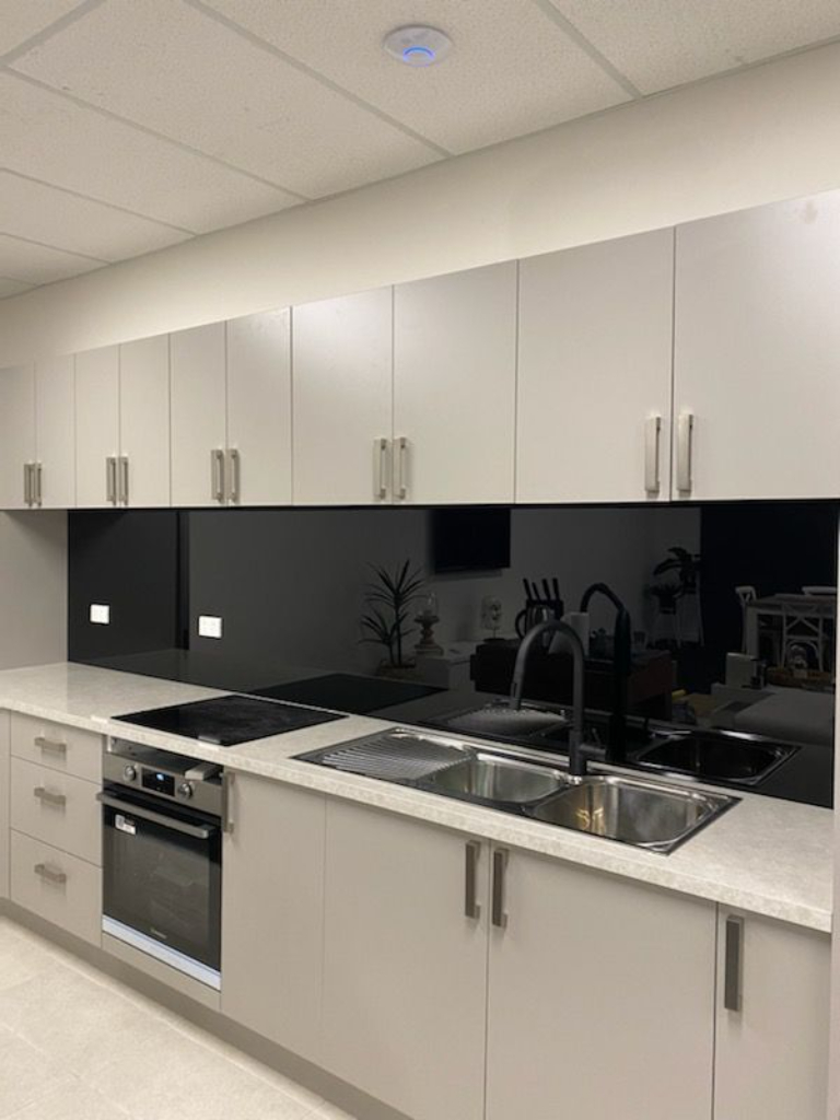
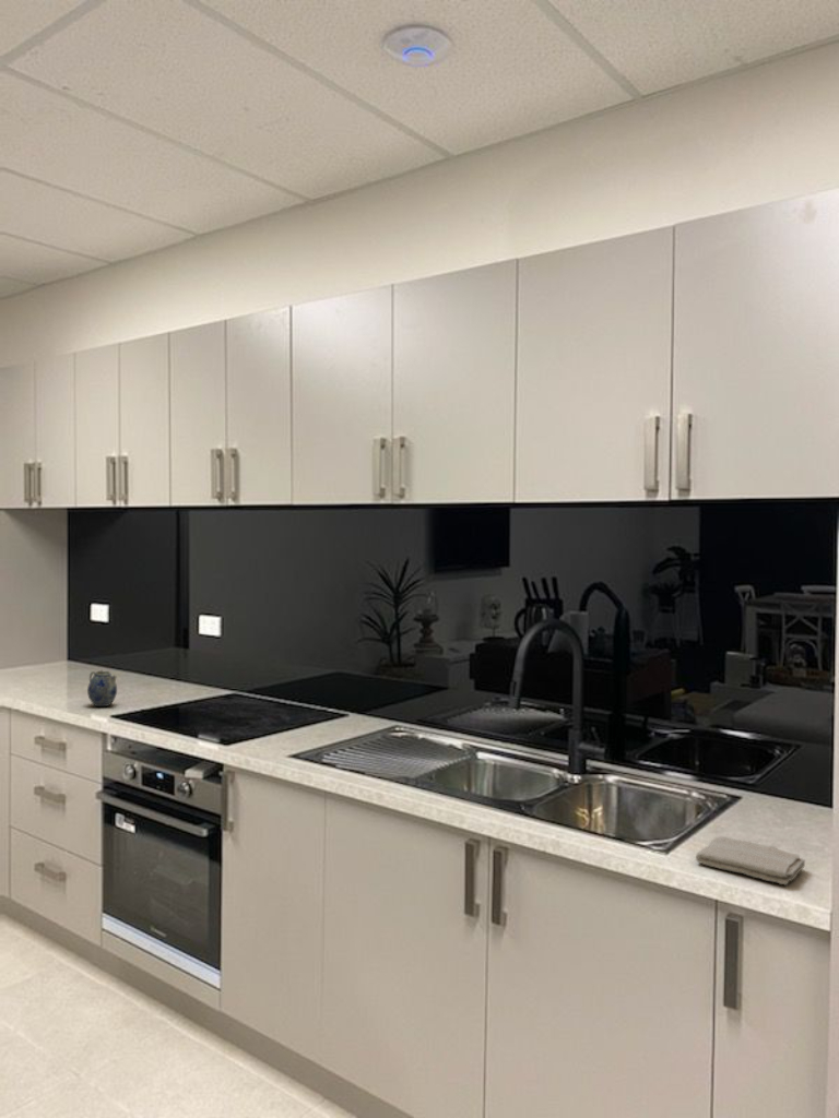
+ washcloth (749, 858)
+ teapot (103, 687)
